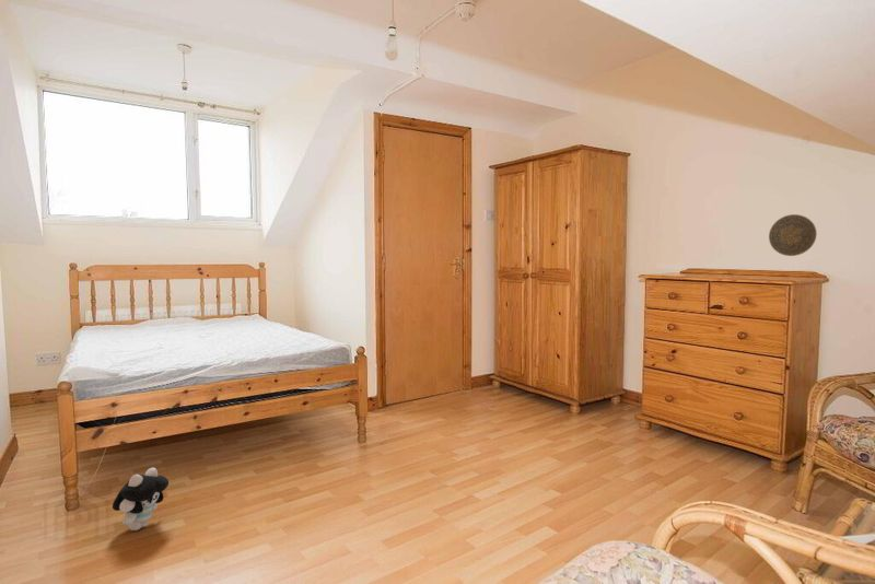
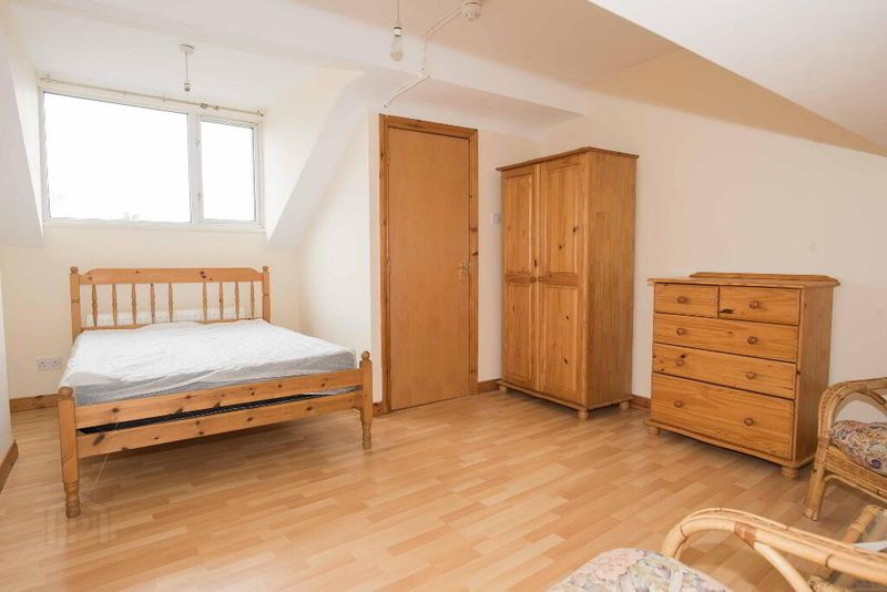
- decorative plate (791, 235)
- plush toy (141, 498)
